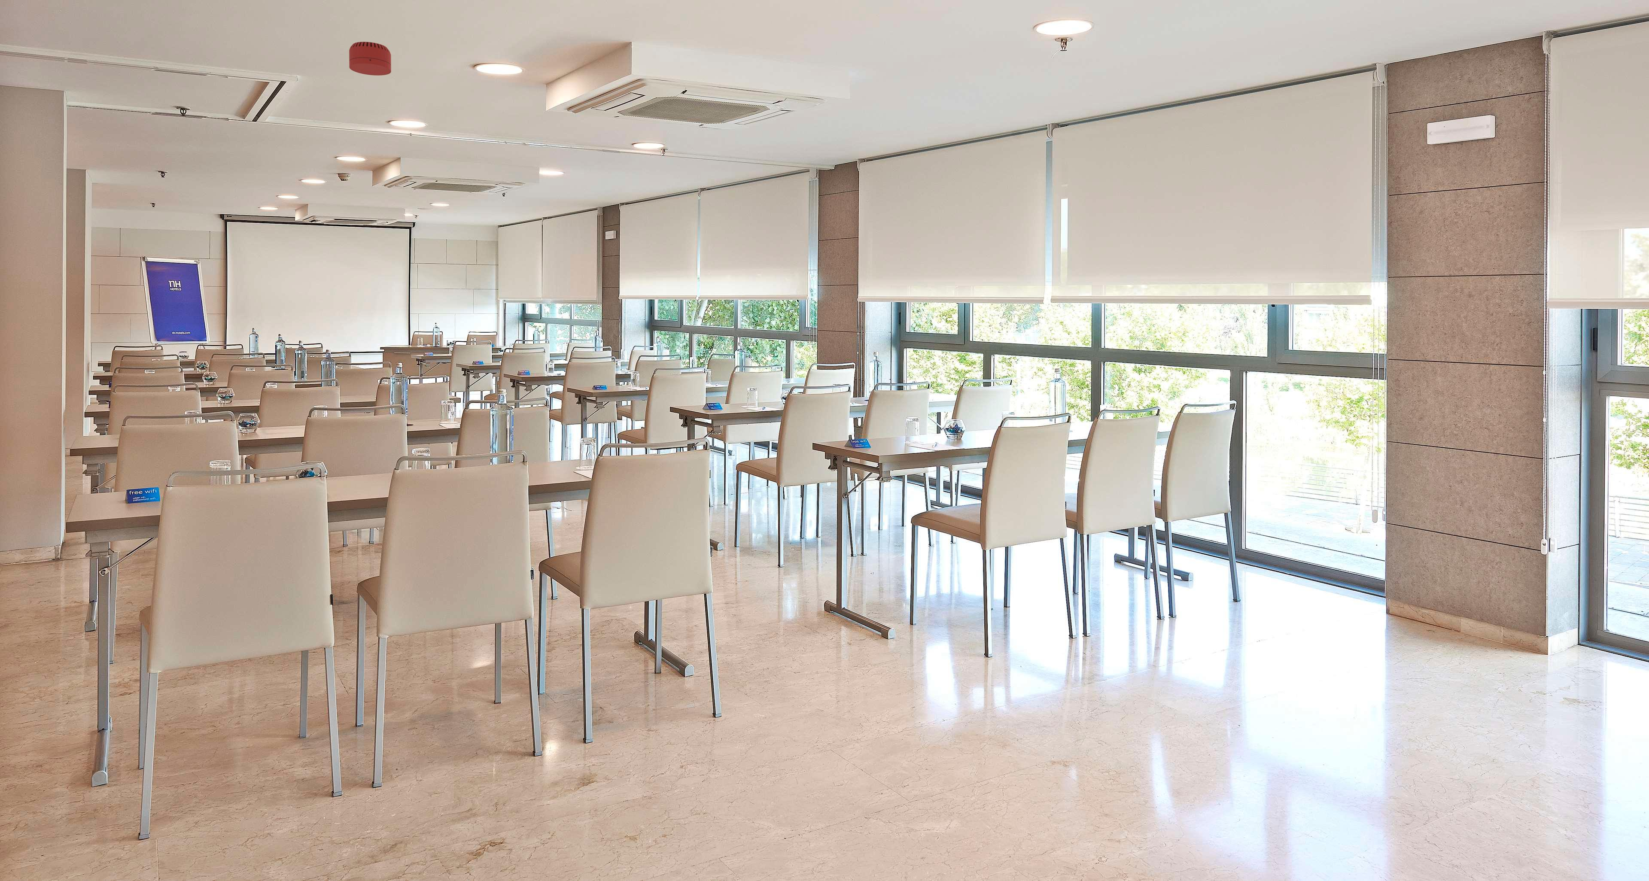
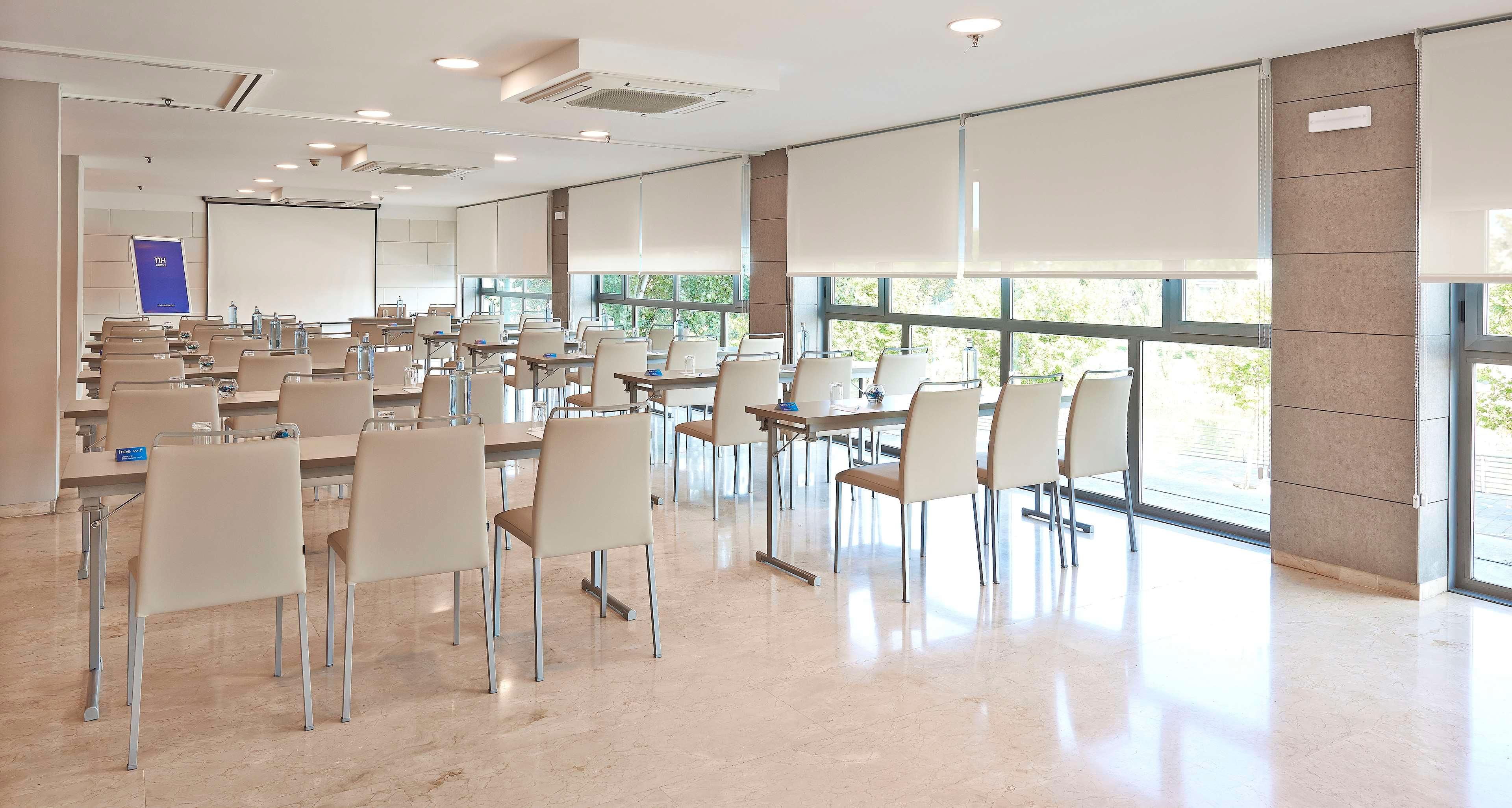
- smoke detector (370, 58)
